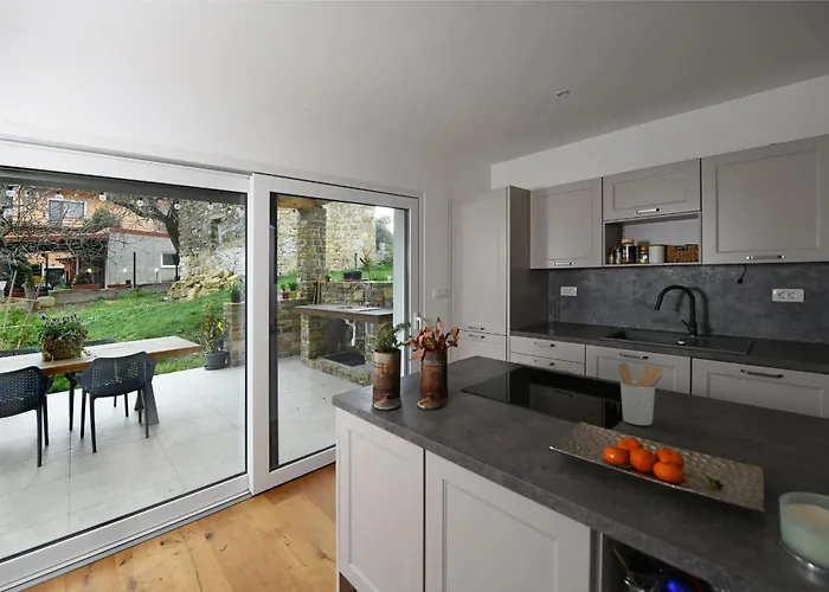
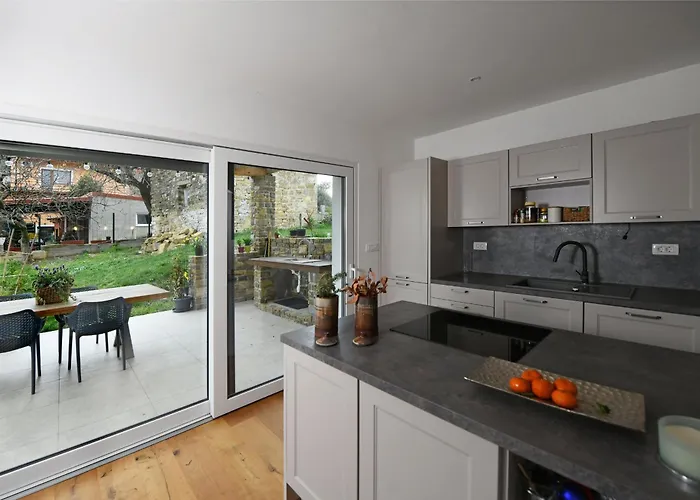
- utensil holder (642, 392)
